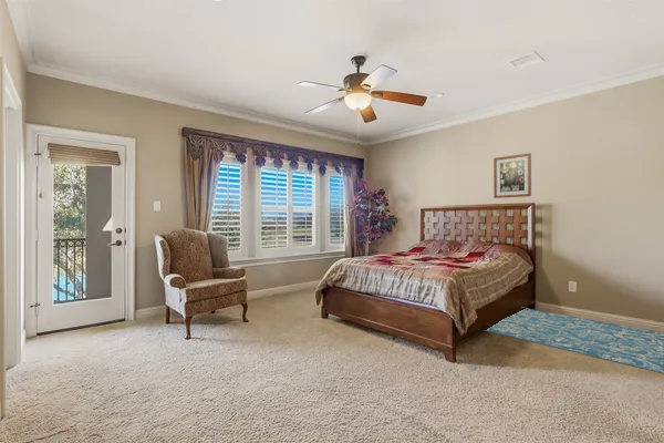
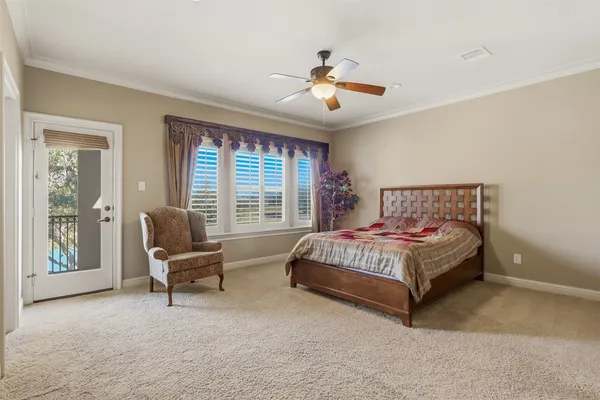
- wall art (511, 176)
- rug (573, 331)
